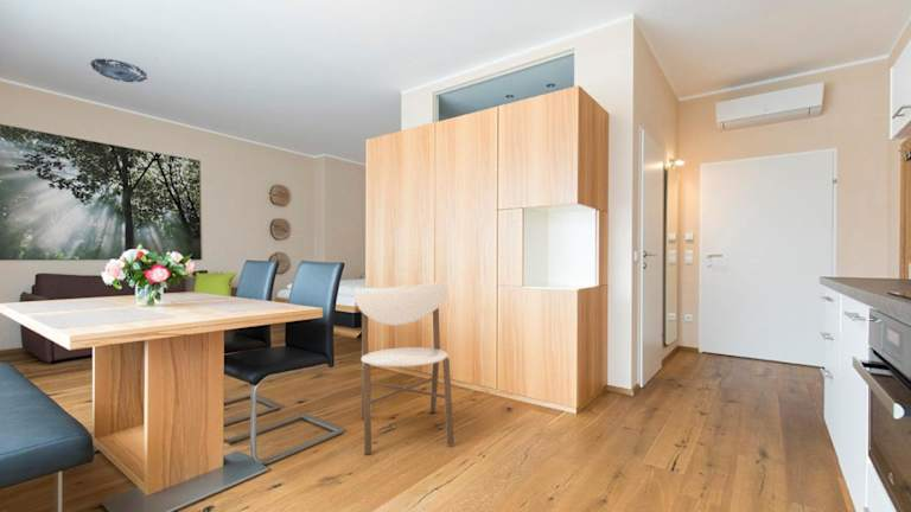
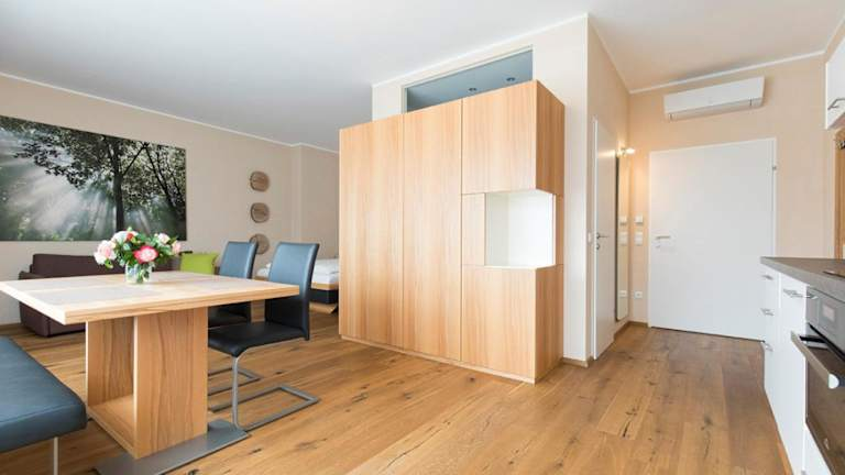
- ceiling light (122, 66)
- dining chair (404, 357)
